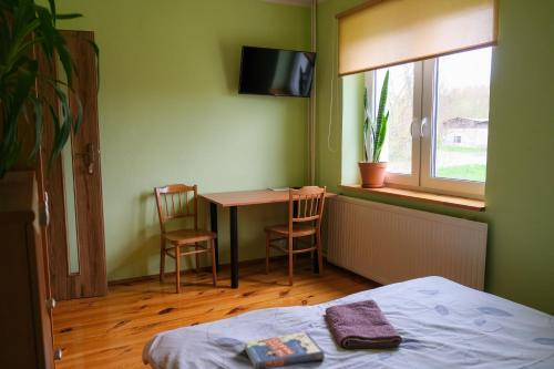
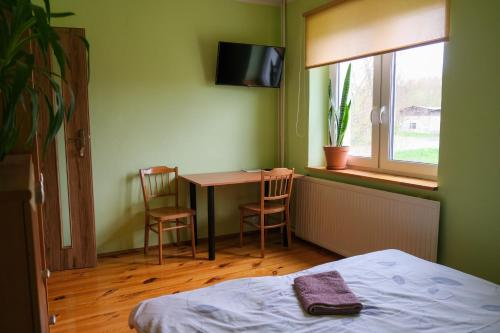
- book (283, 350)
